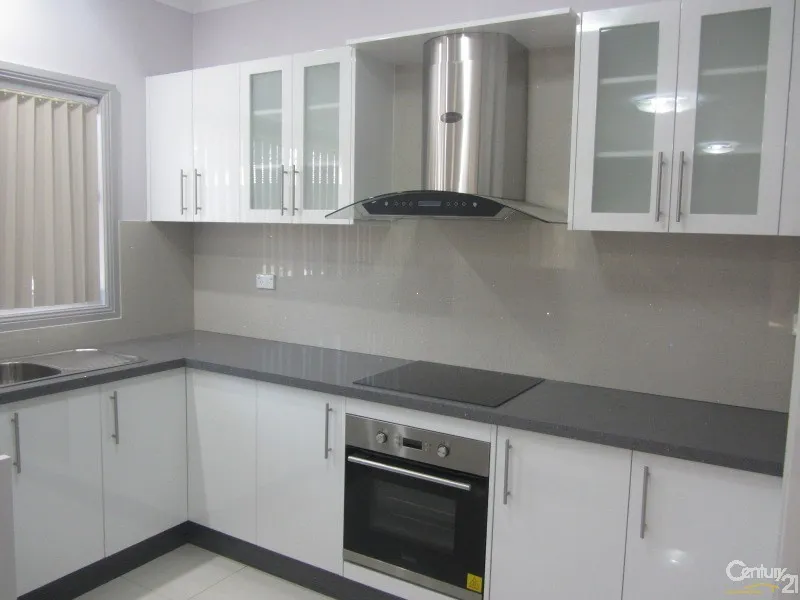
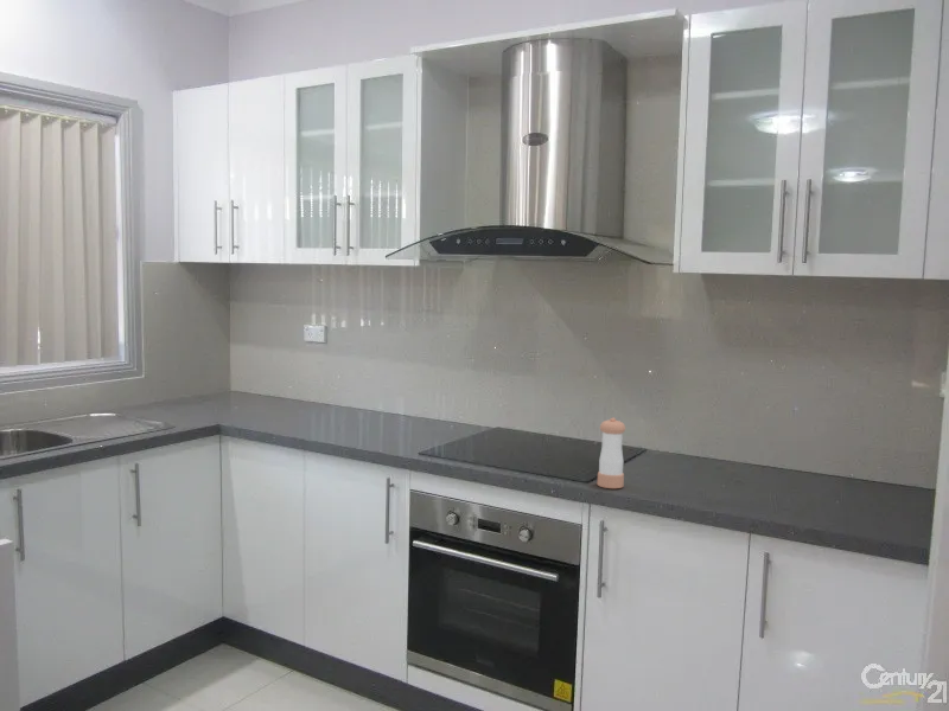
+ pepper shaker (611, 451)
